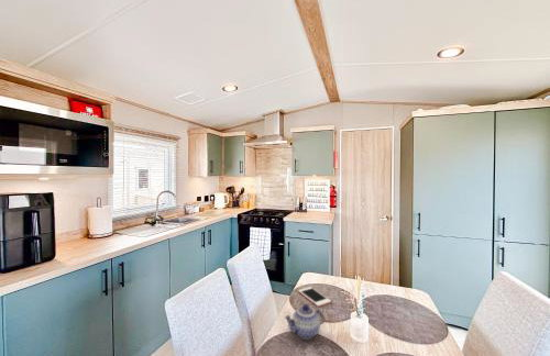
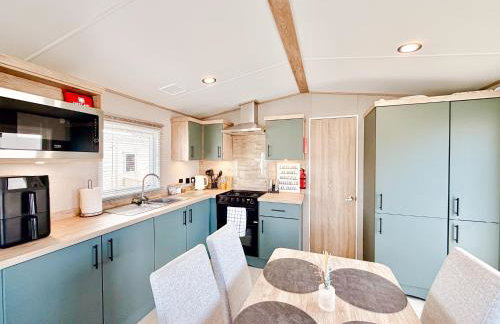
- teapot (305, 319)
- cell phone (314, 296)
